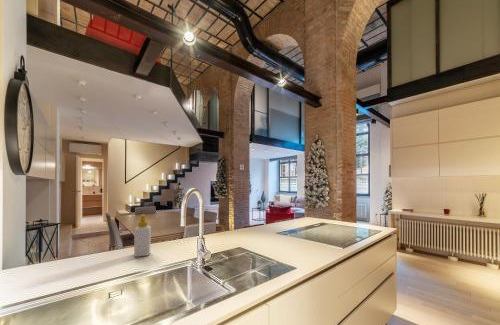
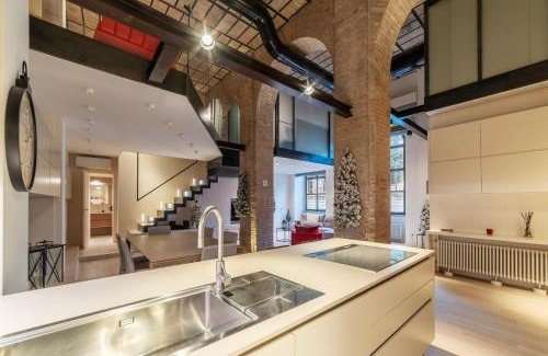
- soap bottle (142, 234)
